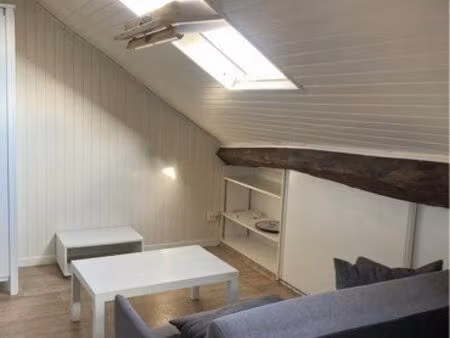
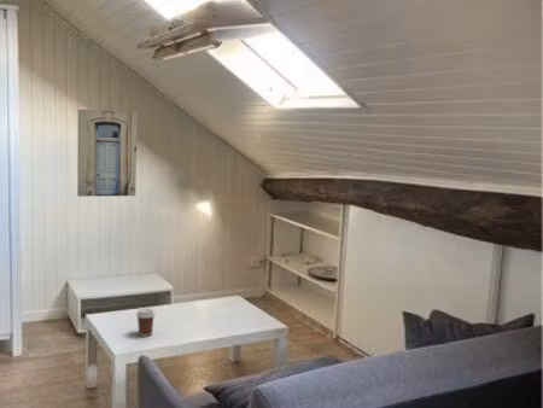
+ wall art (107, 153)
+ coffee cup (145, 321)
